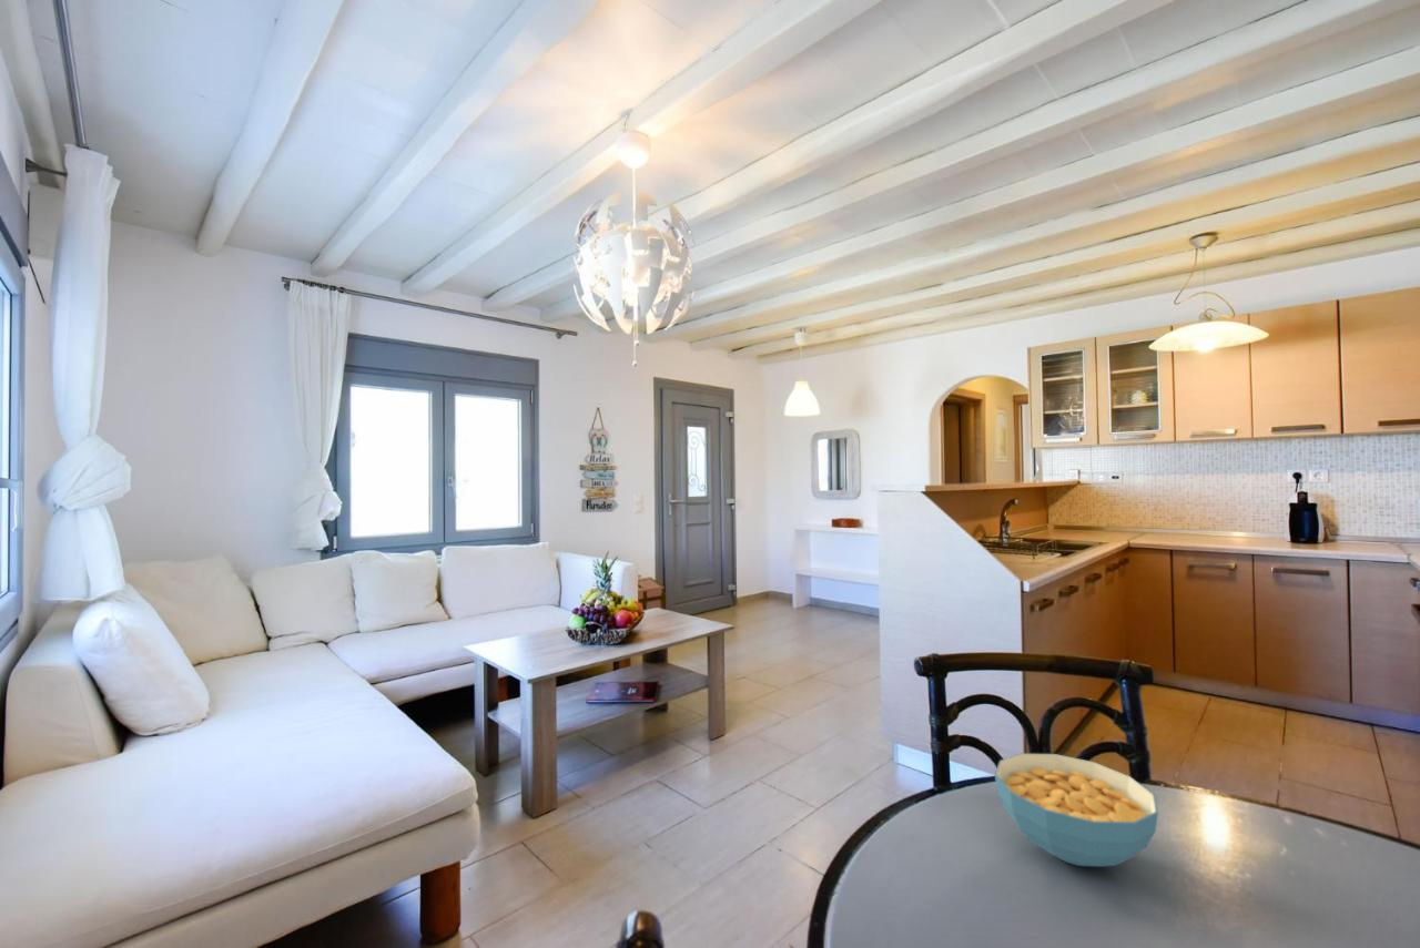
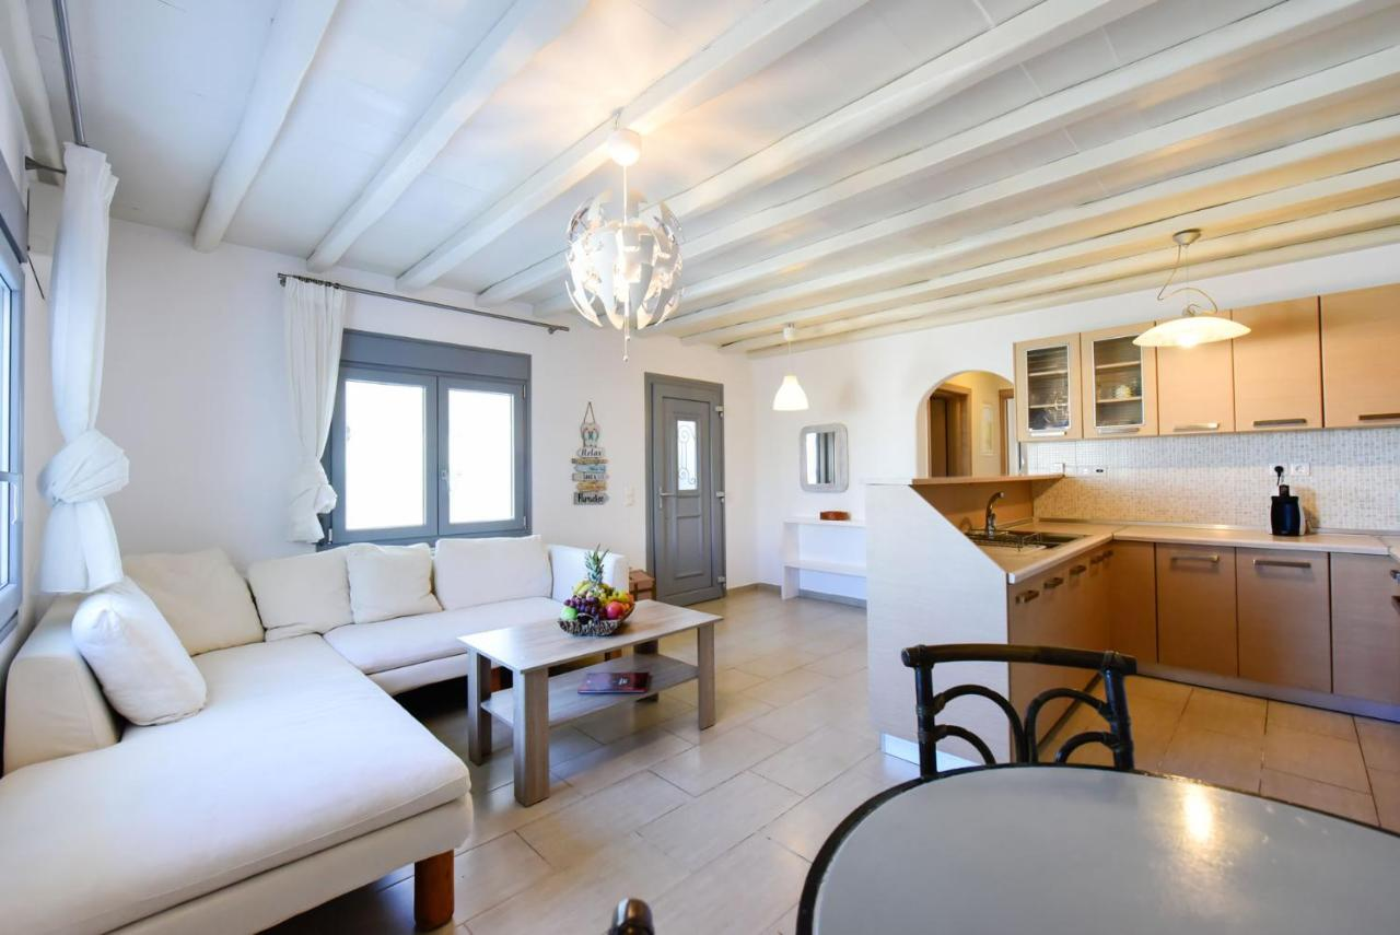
- cereal bowl (1072, 818)
